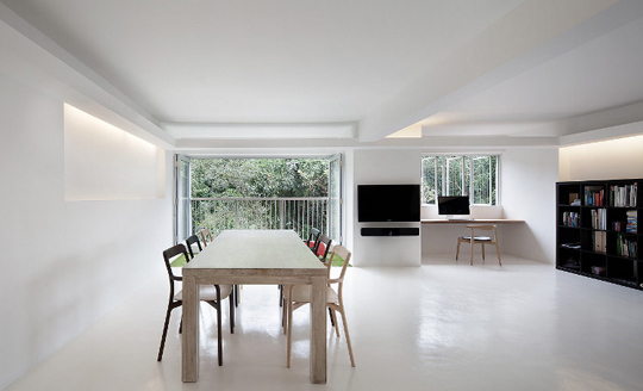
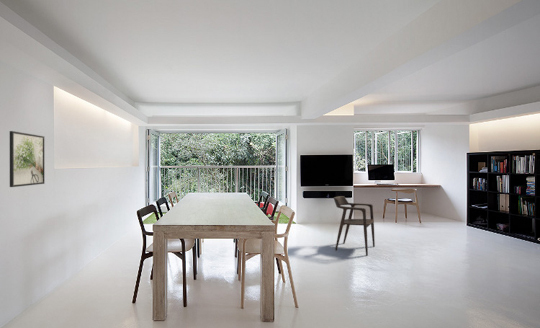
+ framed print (28, 159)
+ armchair (353, 223)
